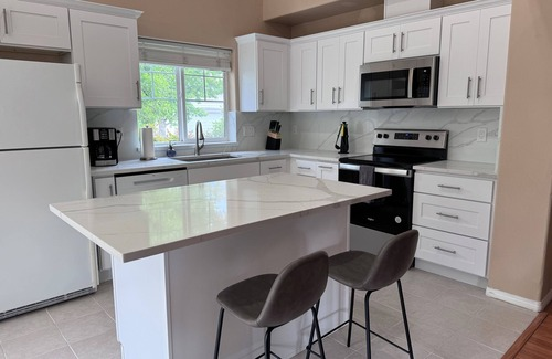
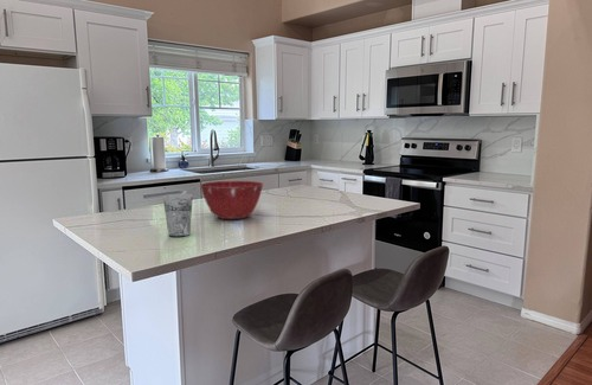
+ cup (178, 214)
+ mixing bowl (232, 199)
